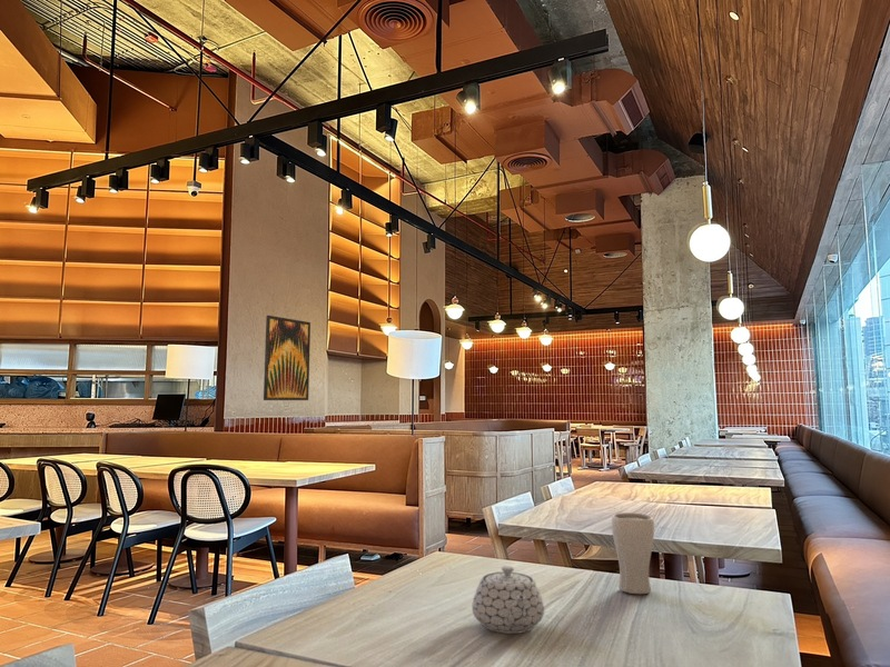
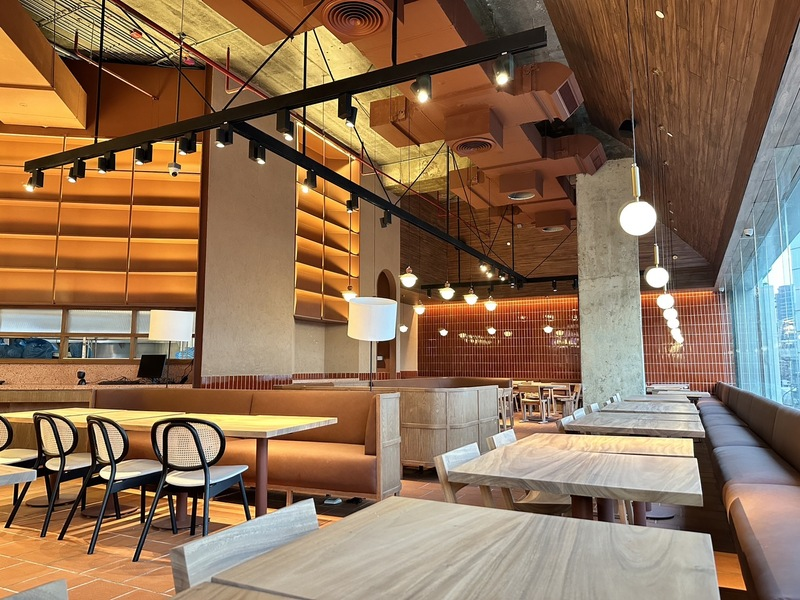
- teapot (508, 597)
- wall art (288, 359)
- drinking glass (633, 552)
